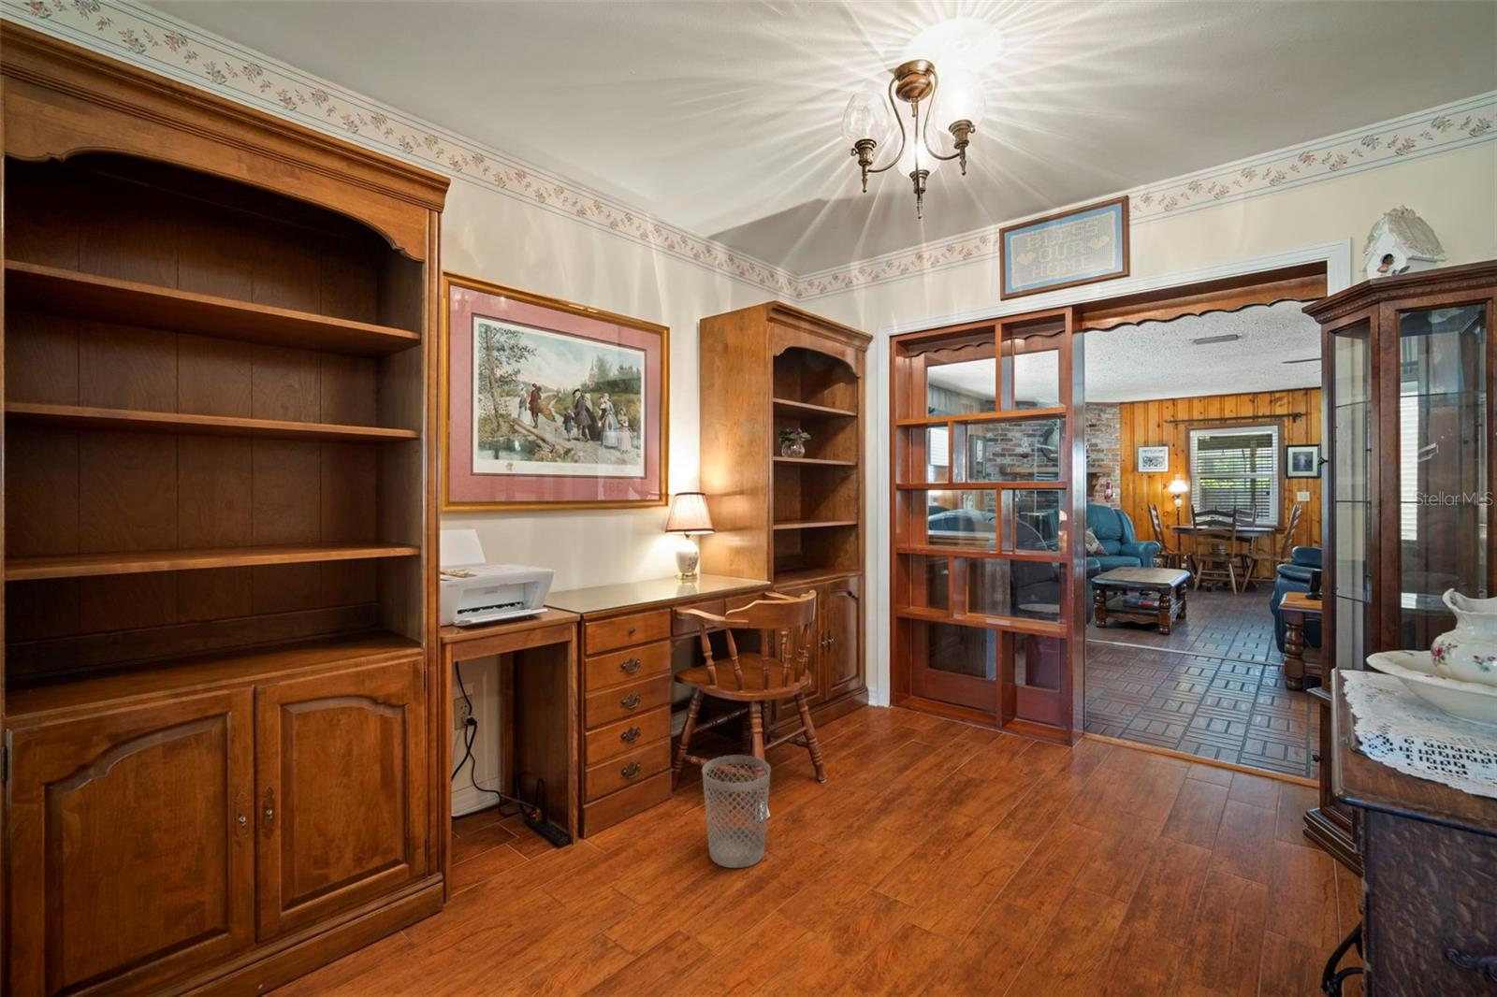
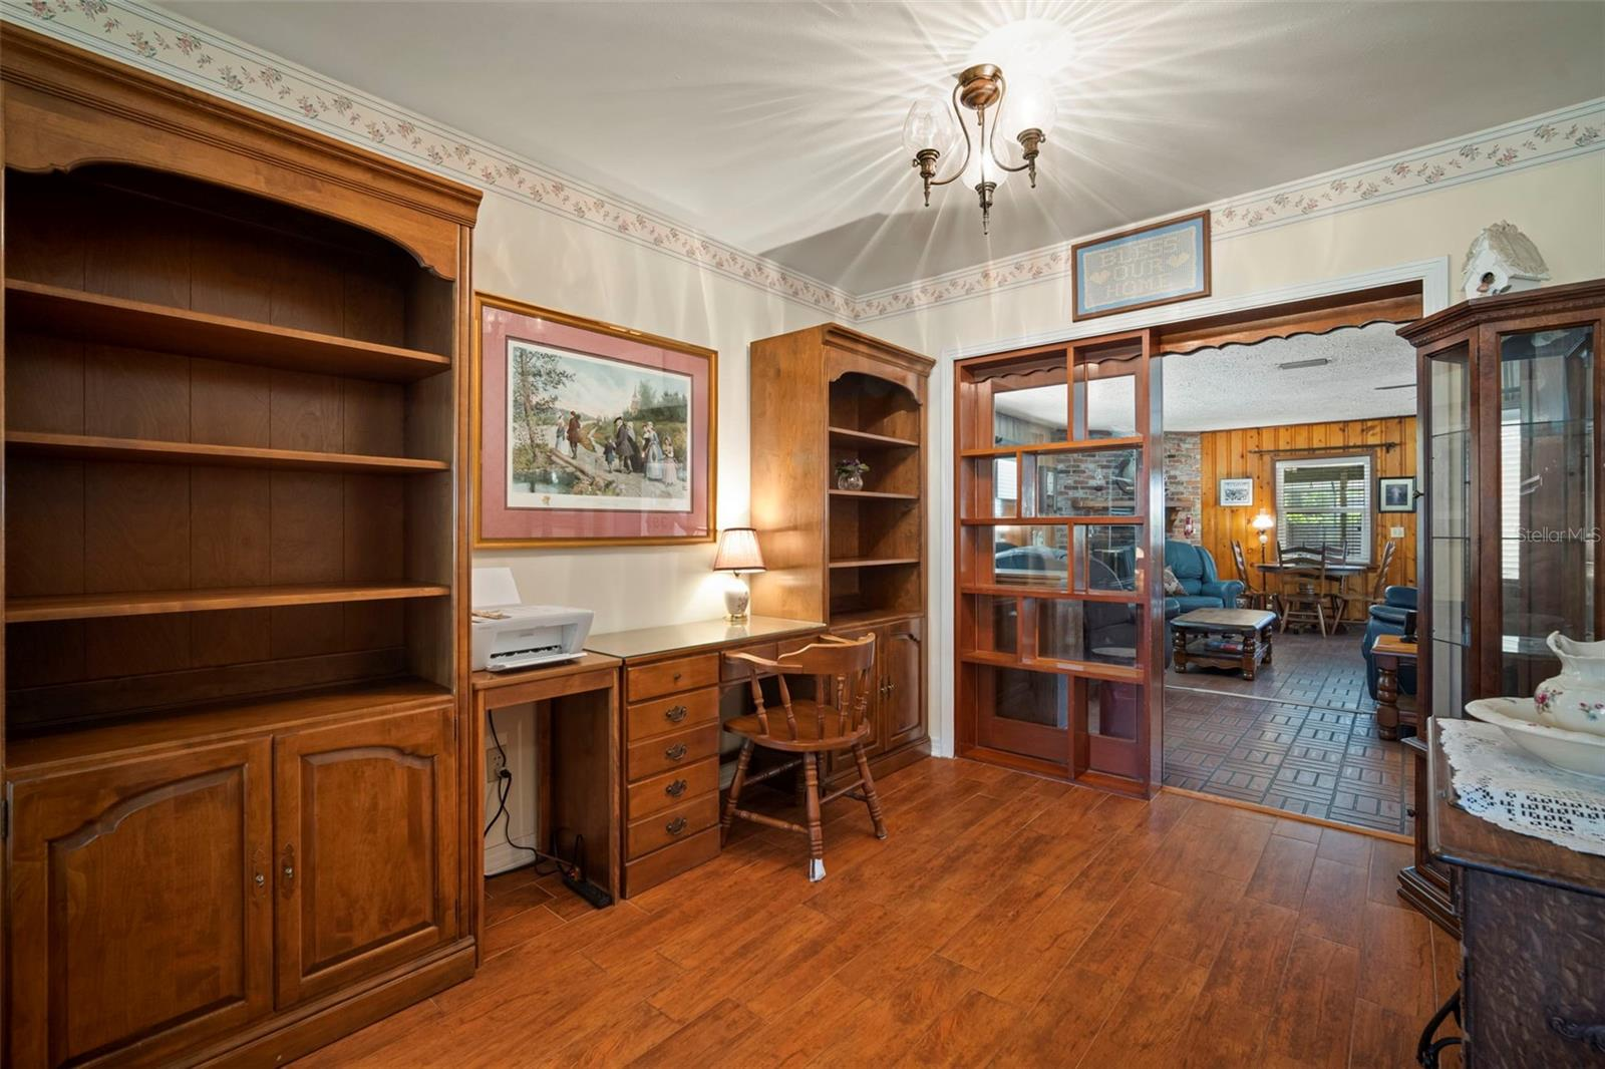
- wastebasket (737, 810)
